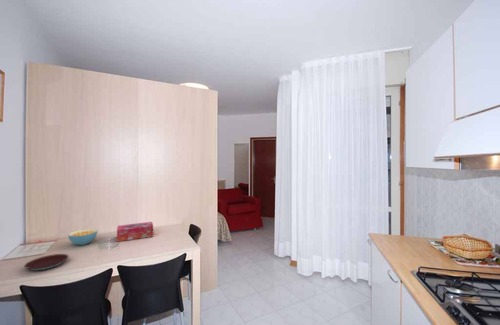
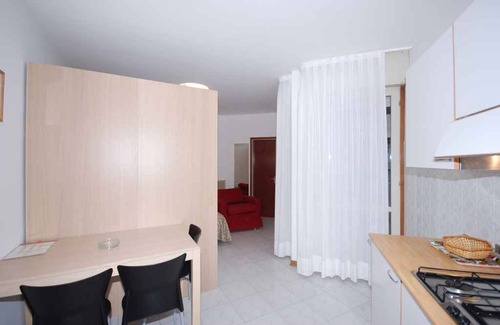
- plate (47, 262)
- tissue box (135, 231)
- cereal bowl (83, 238)
